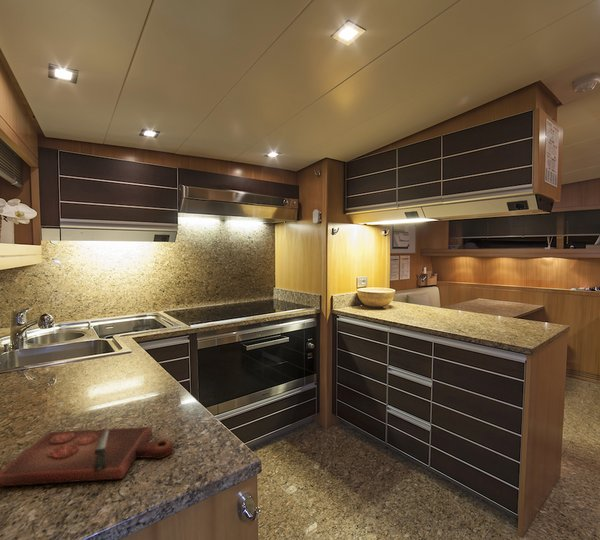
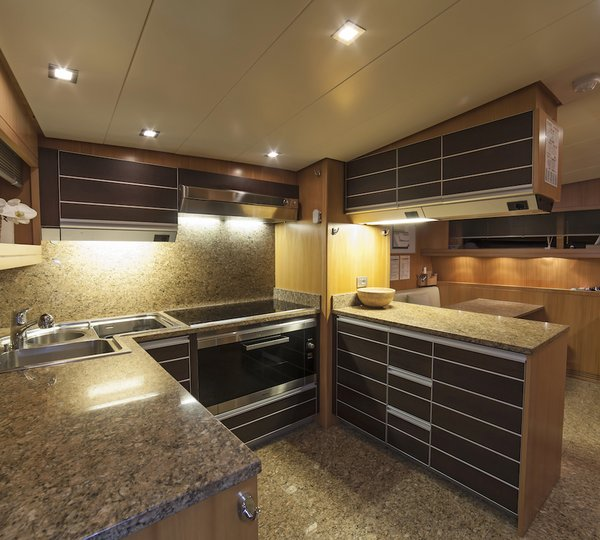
- cutting board (90, 448)
